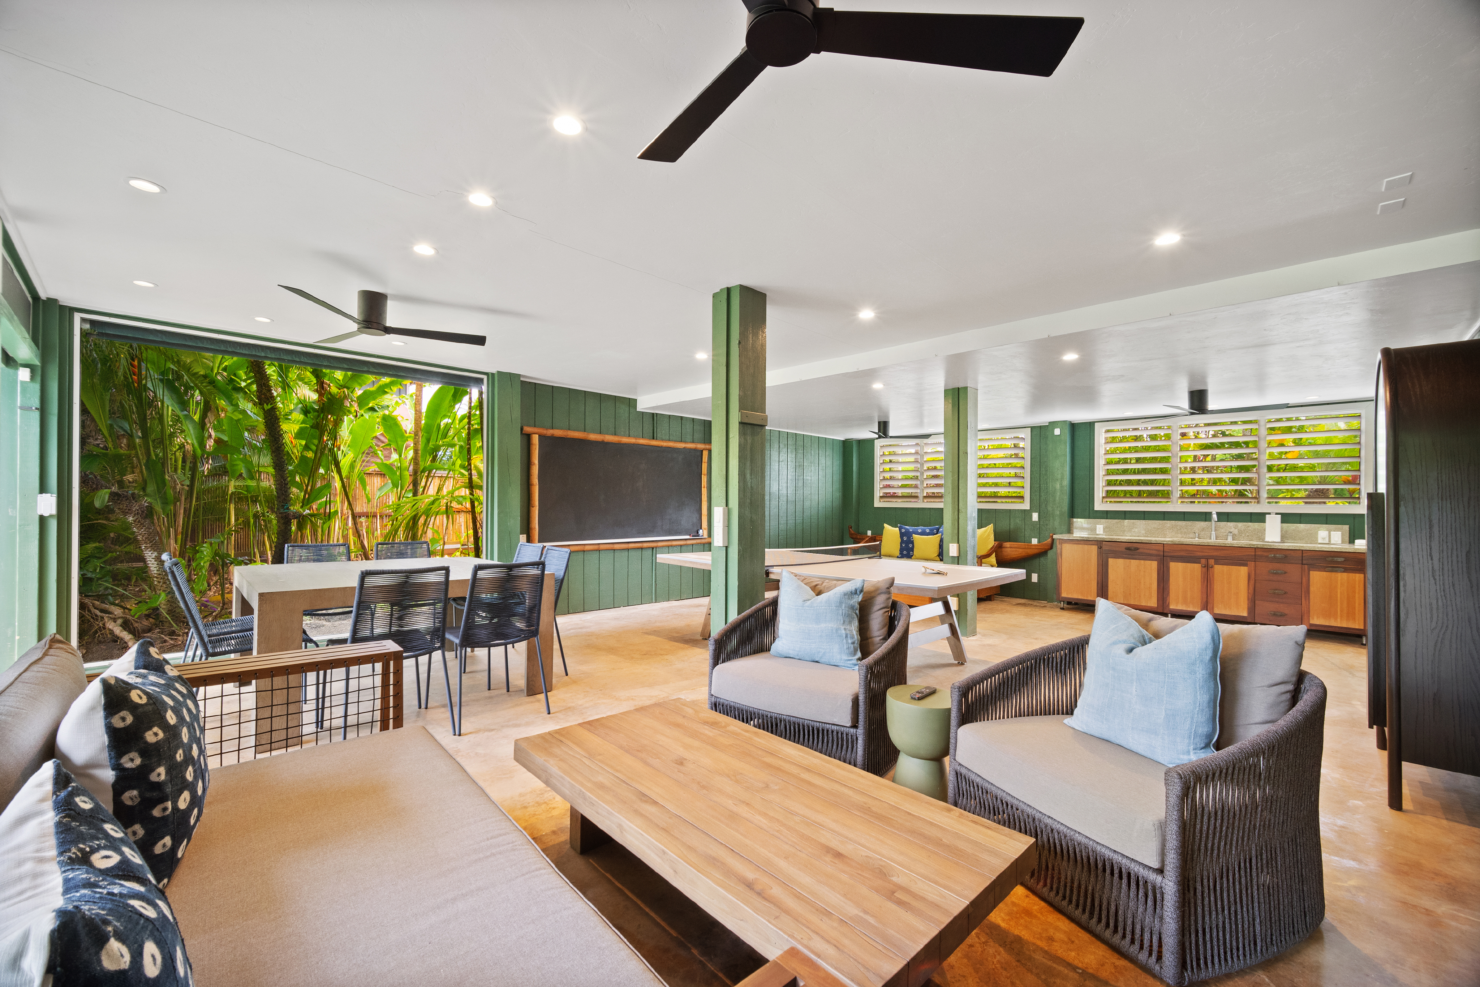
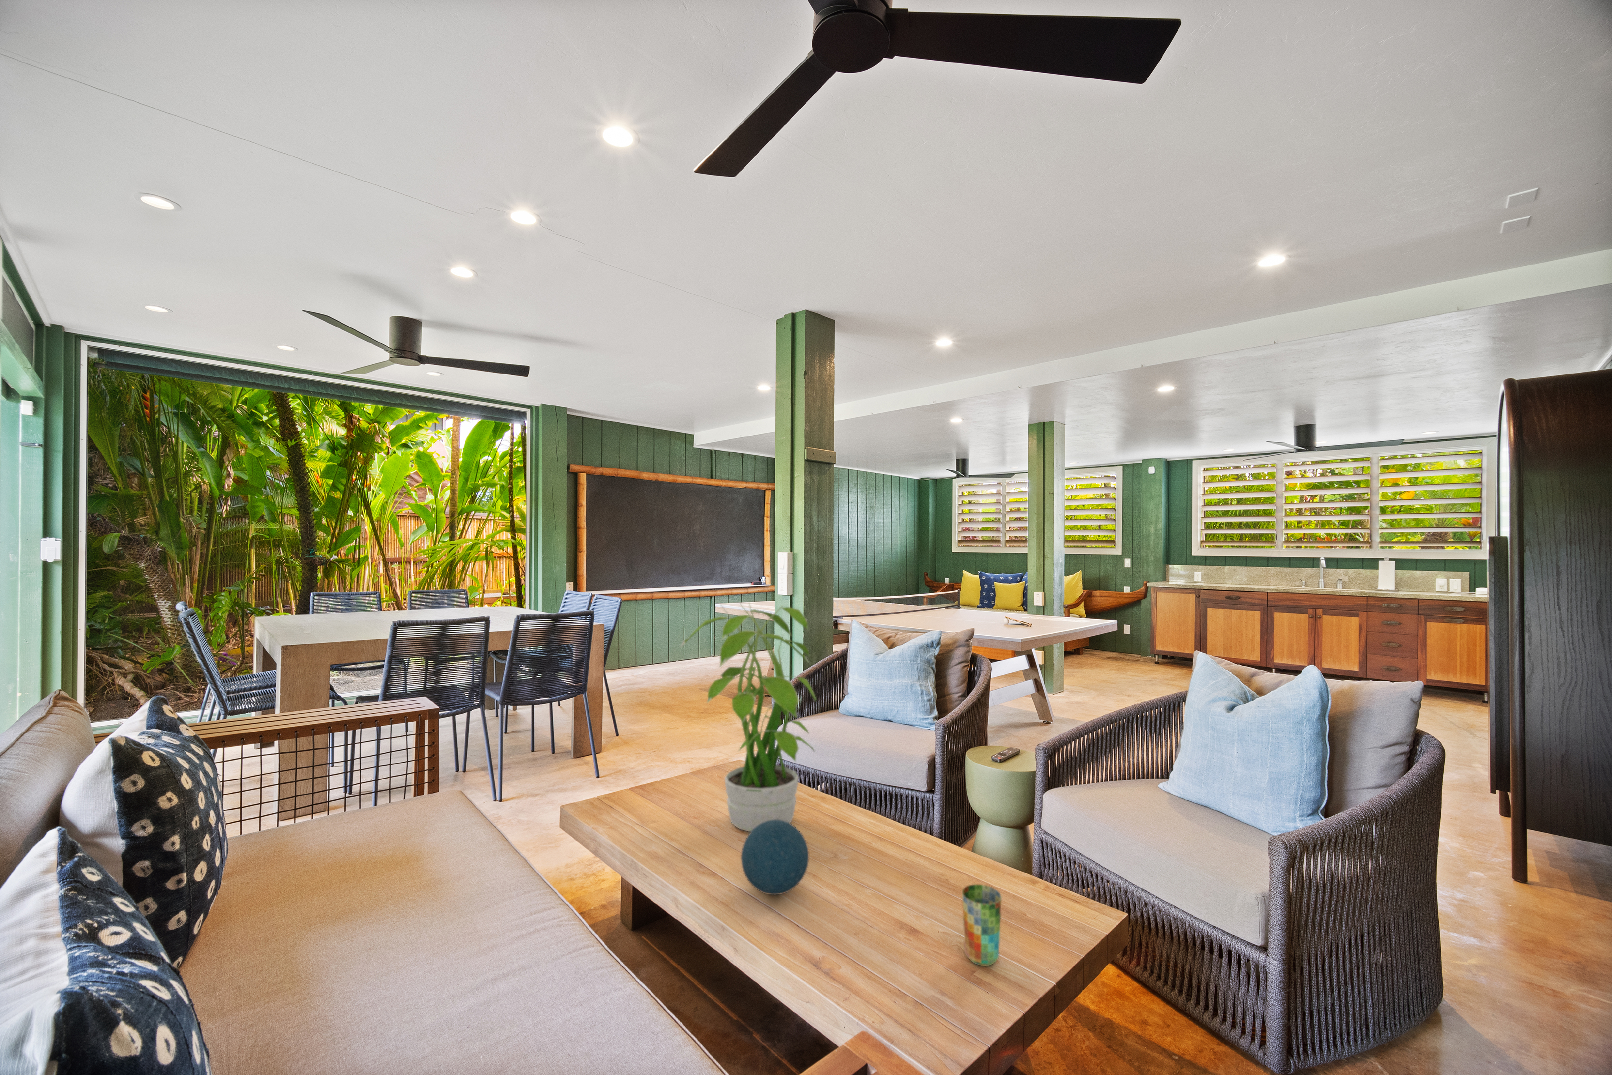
+ cup (981, 926)
+ potted plant (747, 714)
+ decorative orb (775, 857)
